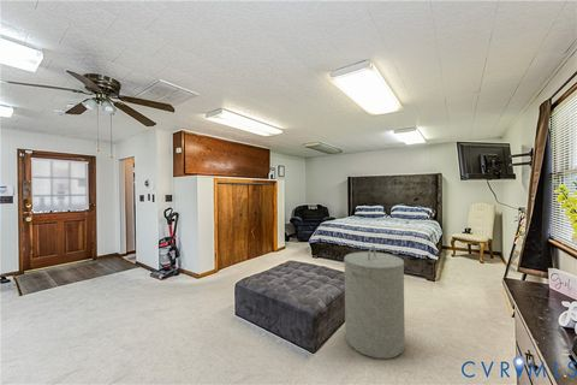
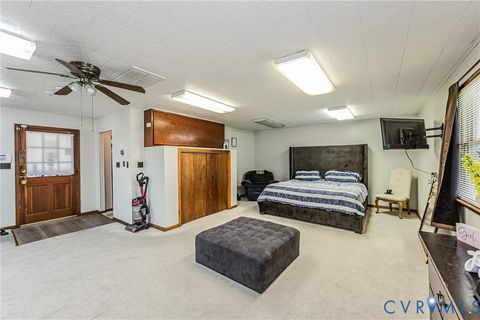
- laundry hamper (373, 292)
